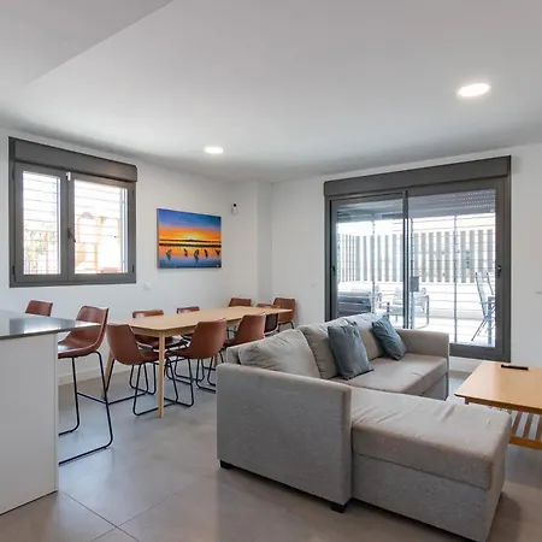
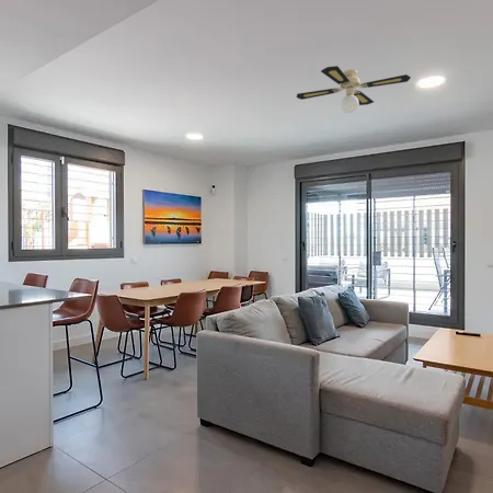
+ ceiling fan (349, 92)
